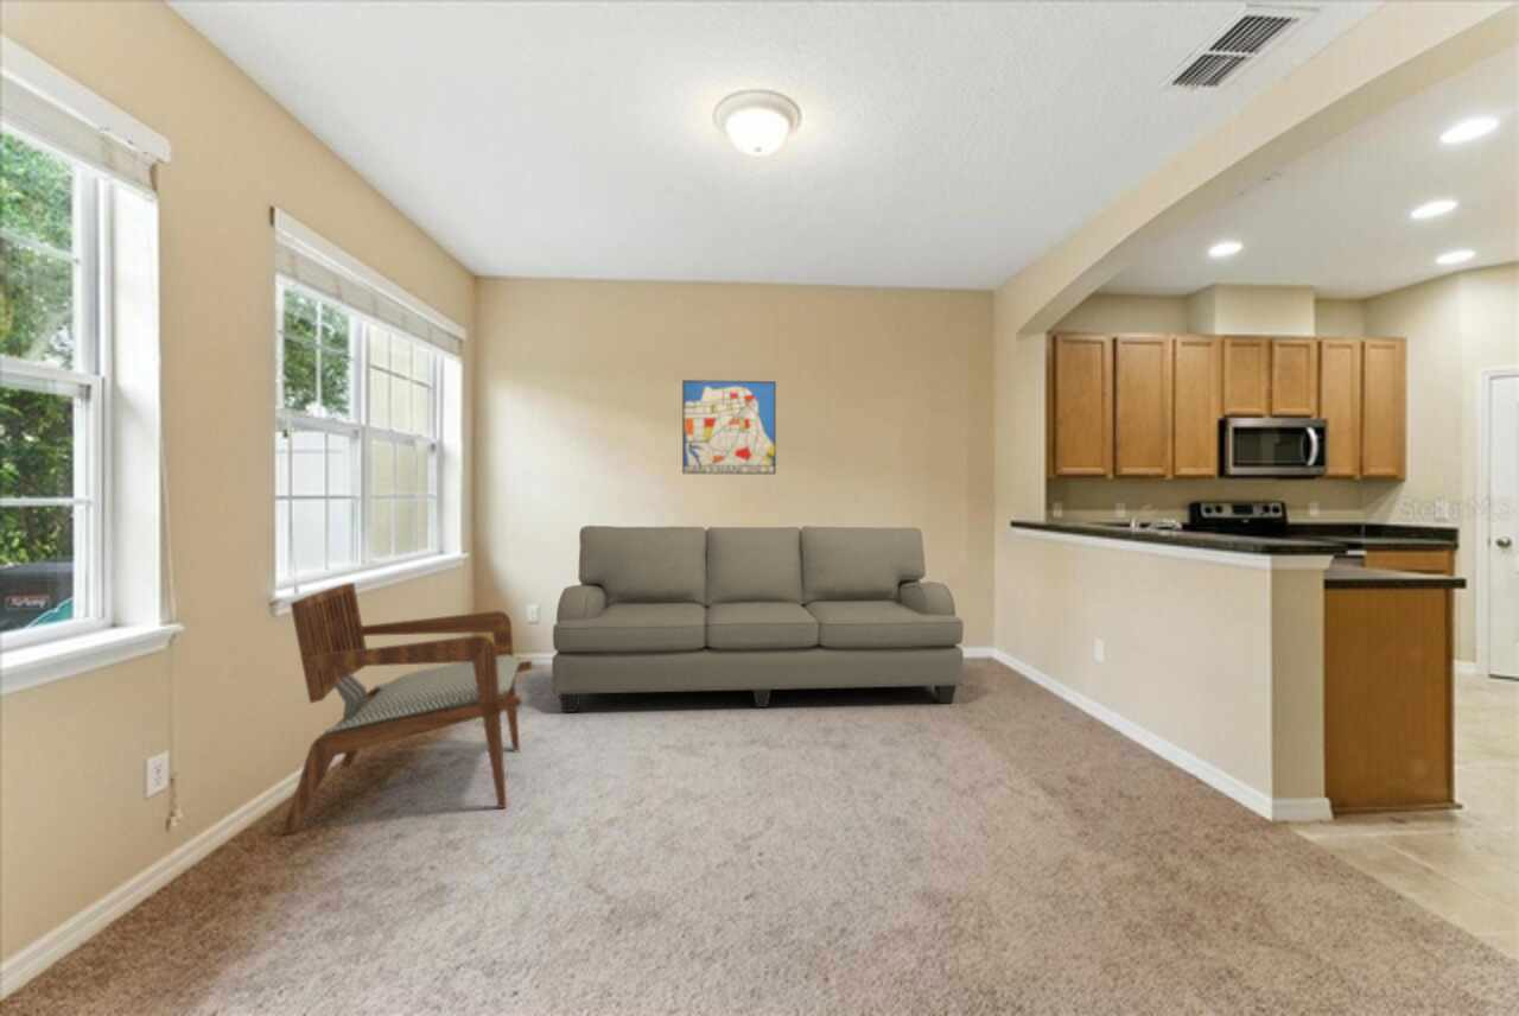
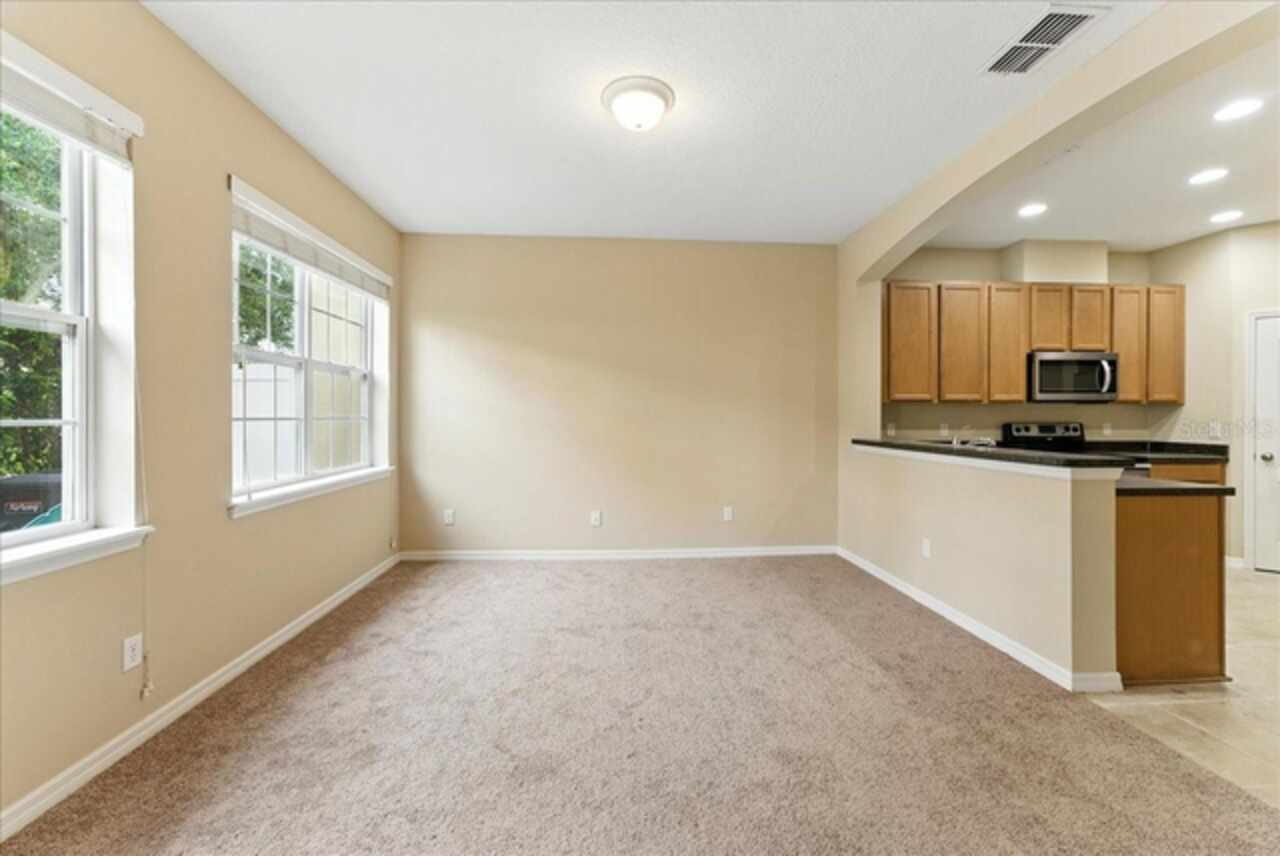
- armchair (425, 686)
- sofa (756, 605)
- wall art (729, 427)
